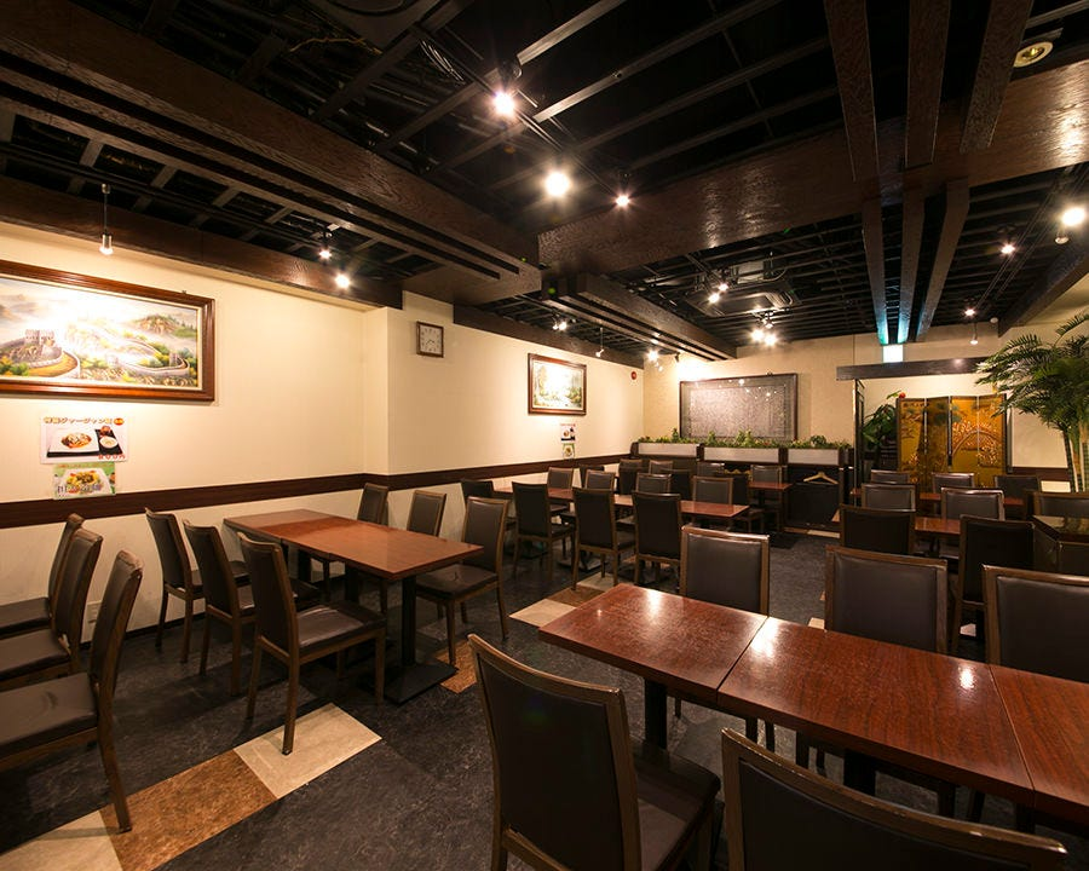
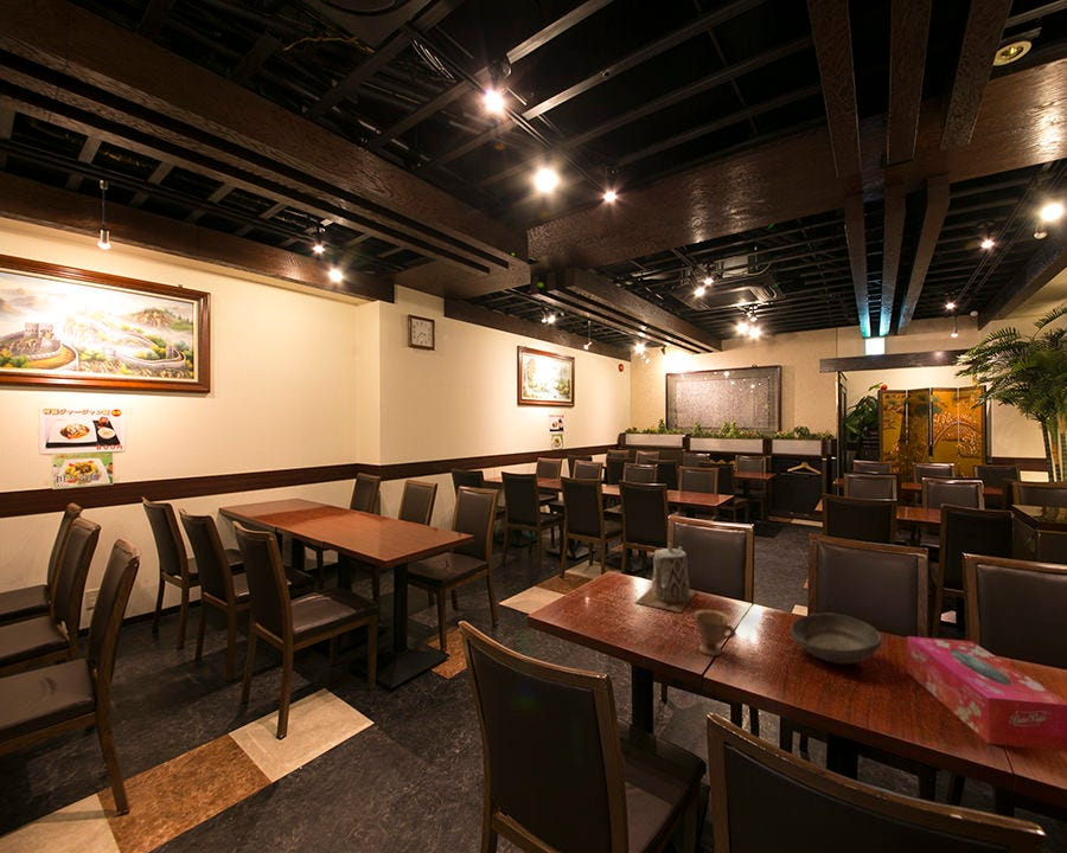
+ teacup (714, 633)
+ tissue box (978, 686)
+ teapot (666, 570)
+ bowl (833, 641)
